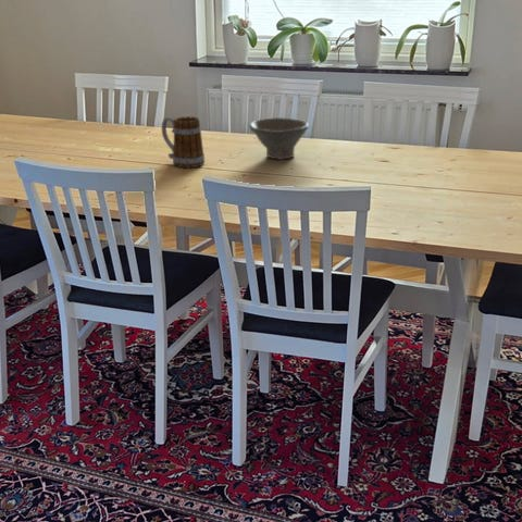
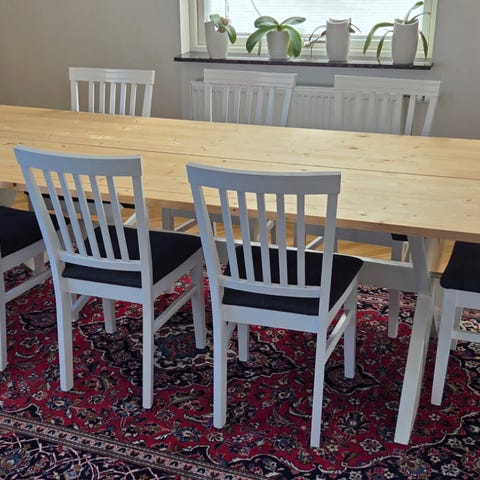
- mug (182, 140)
- bowl (278, 139)
